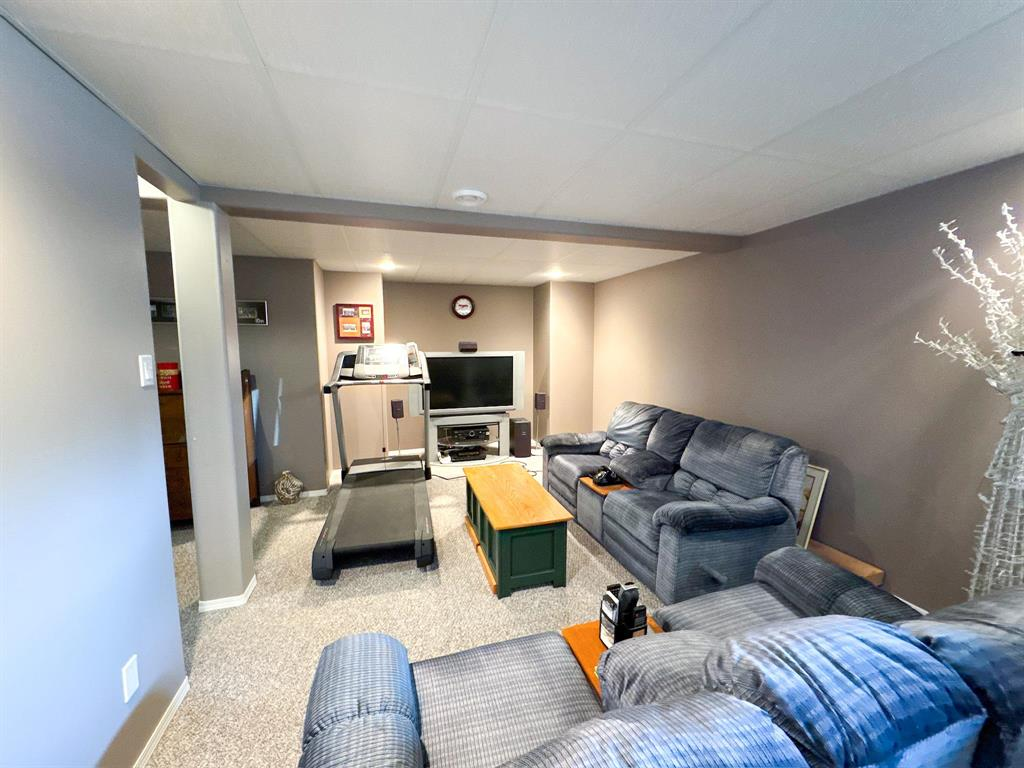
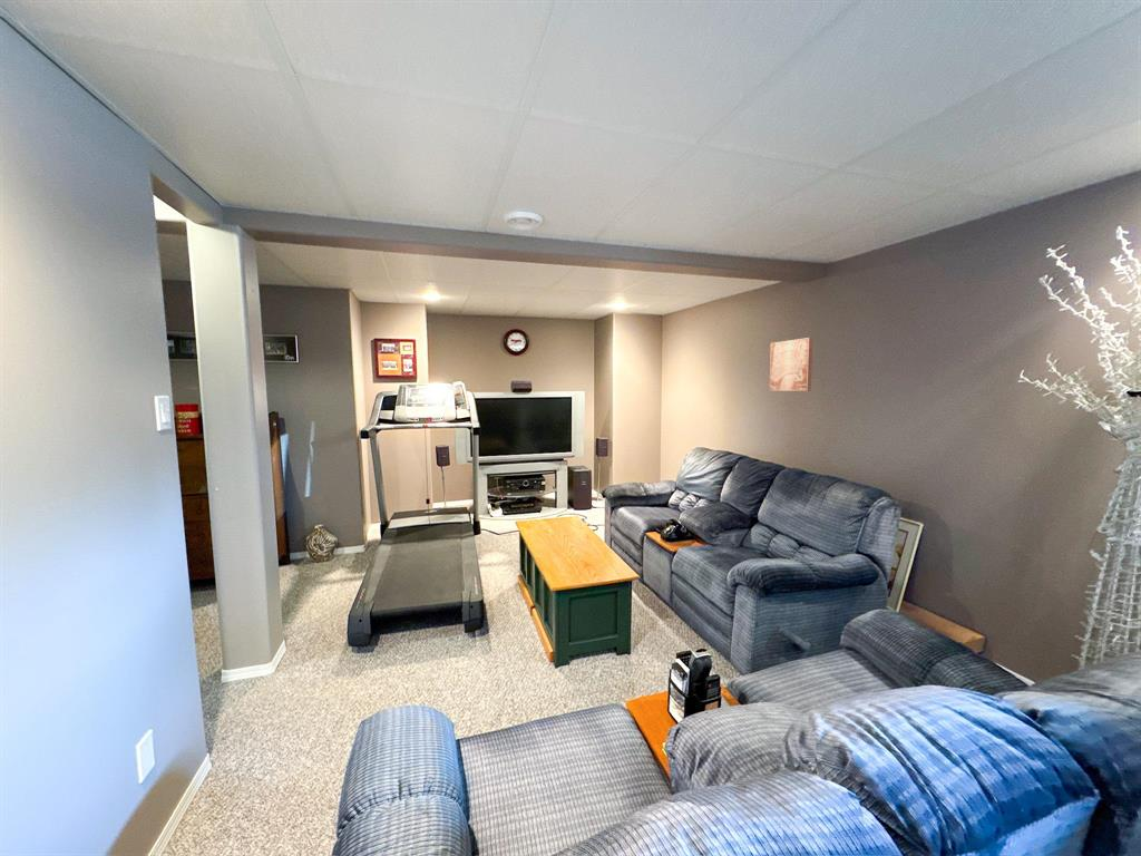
+ wall art (789, 366)
